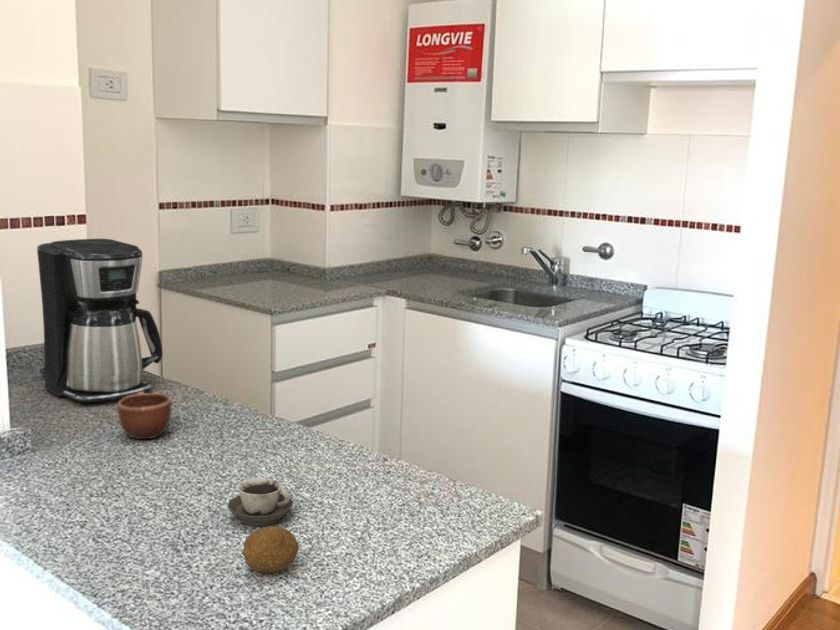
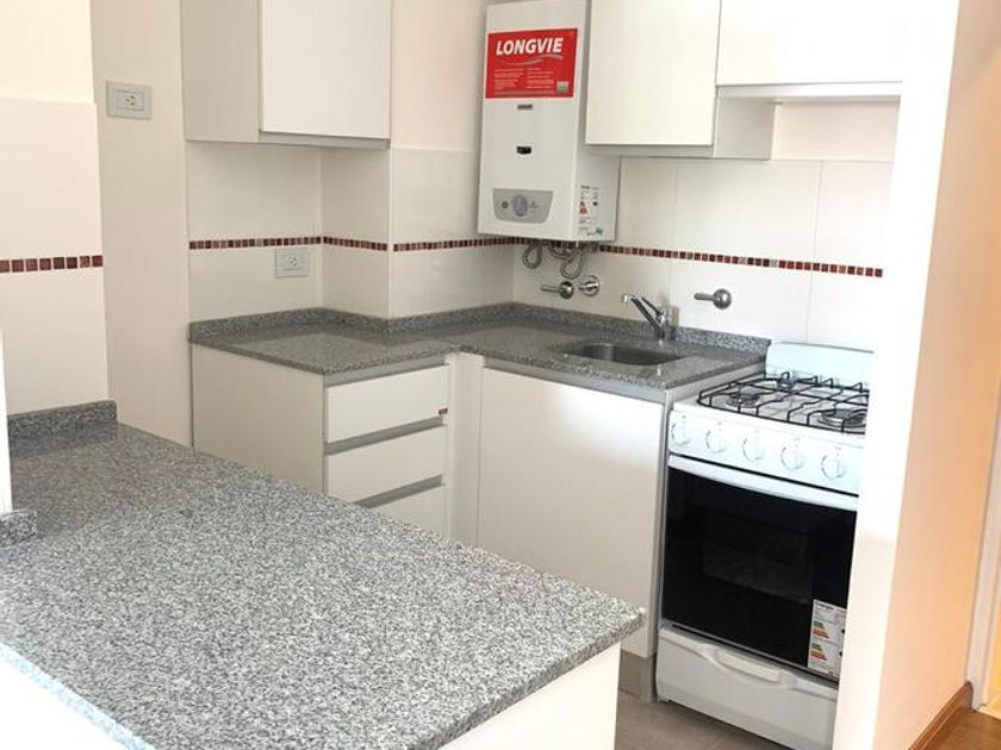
- fruit (270, 549)
- coffee maker (100, 313)
- cup (260, 502)
- mug (141, 415)
